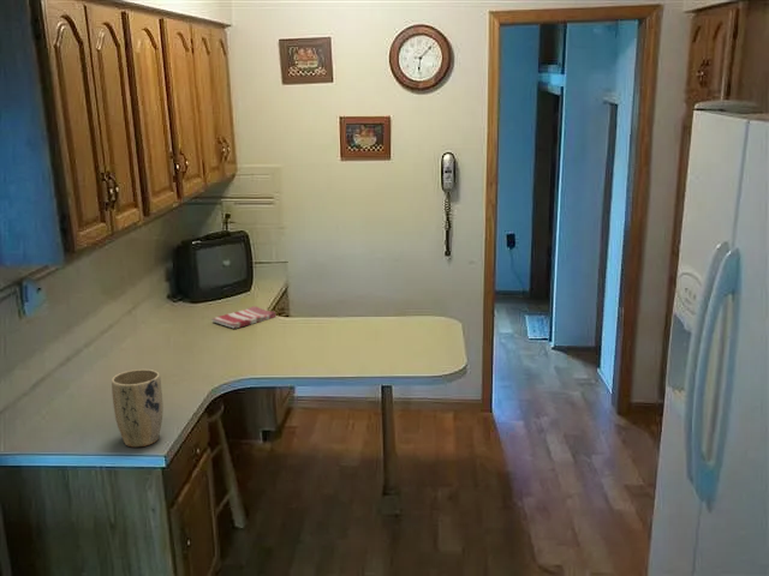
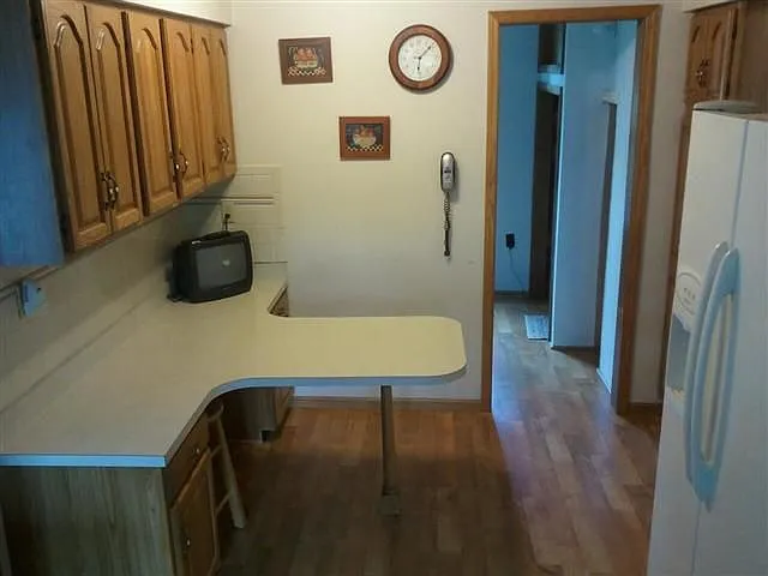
- plant pot (138, 408)
- dish towel (244, 316)
